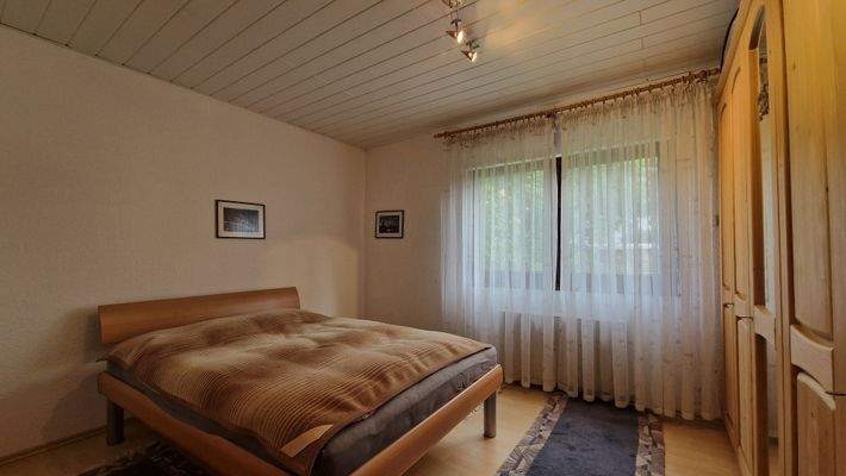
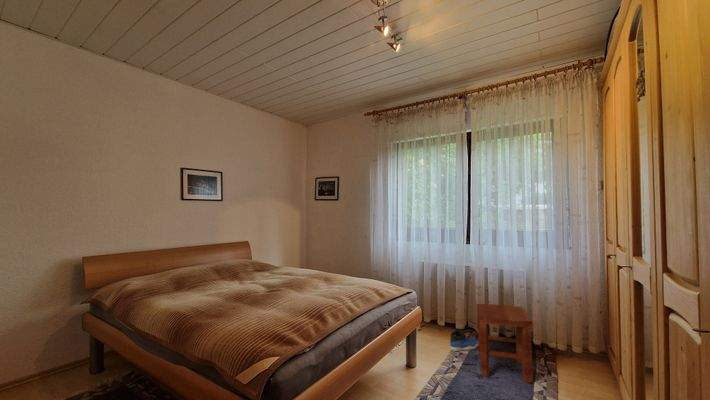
+ stool (502, 339)
+ sneaker (464, 338)
